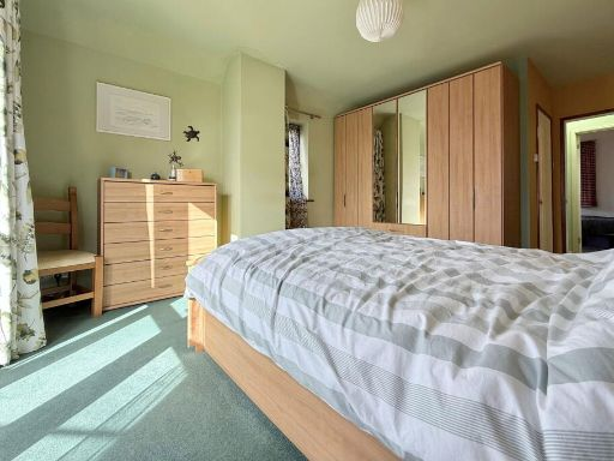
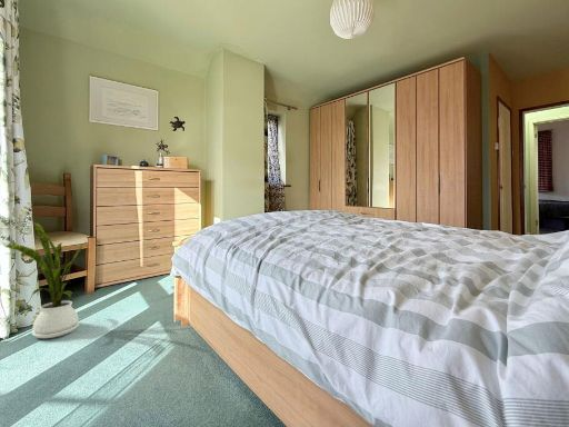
+ house plant (52, 277)
